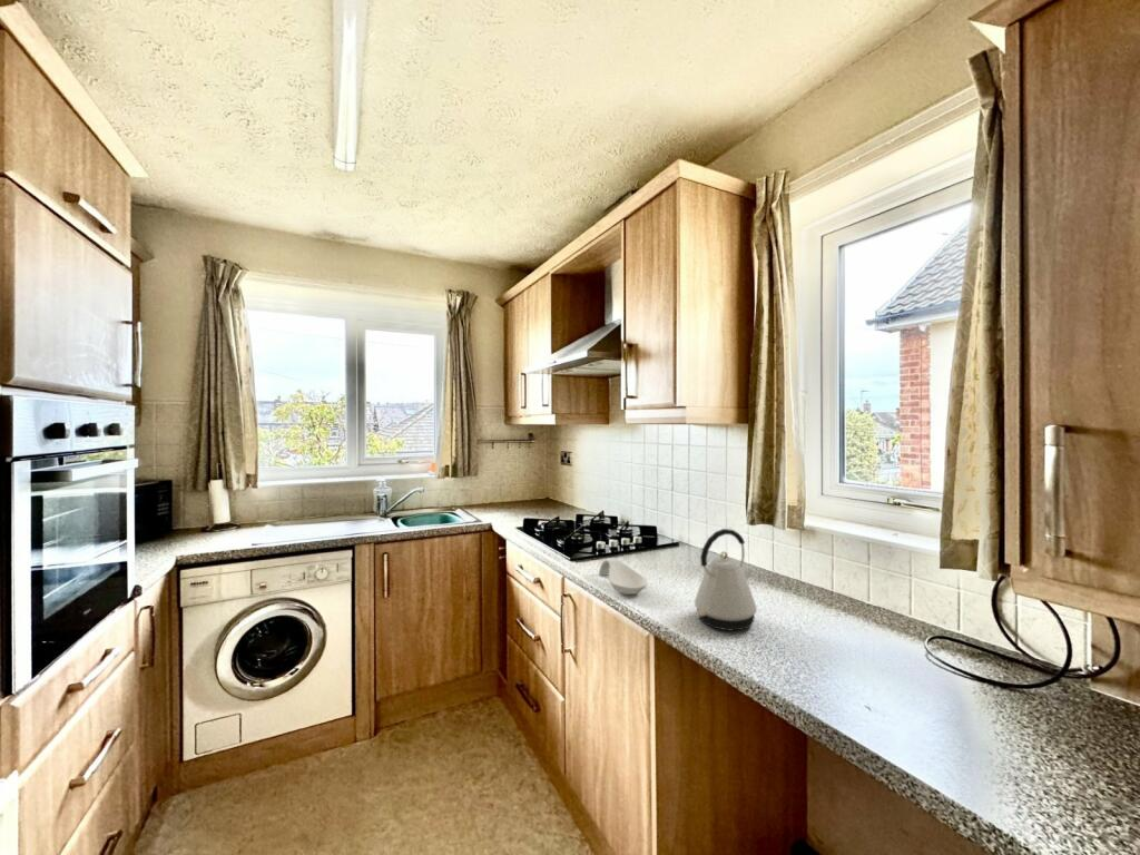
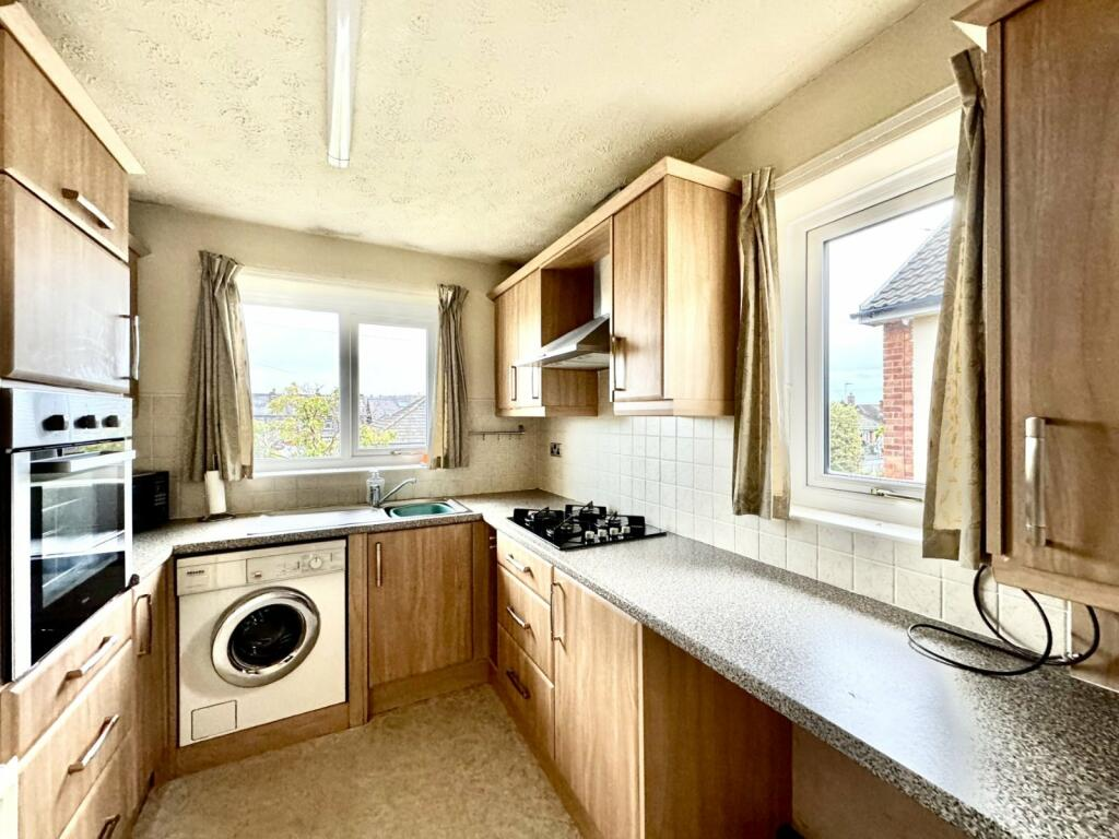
- spoon rest (619, 574)
- kettle (726, 574)
